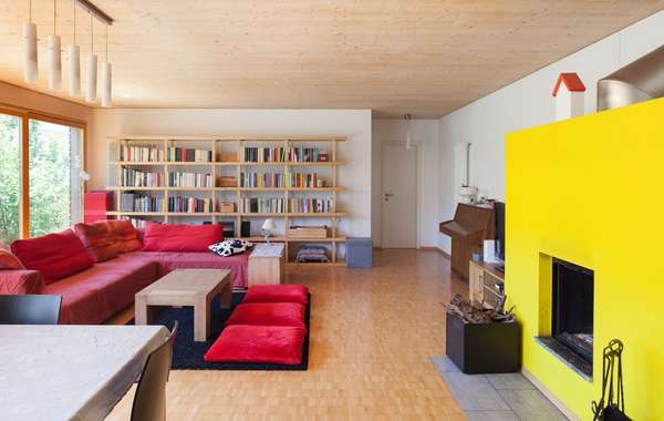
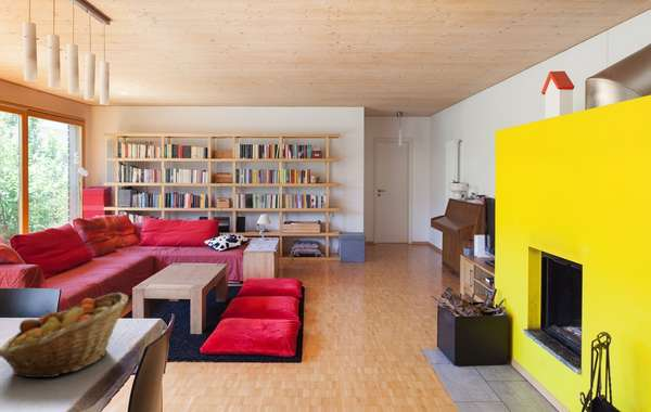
+ fruit basket (68, 330)
